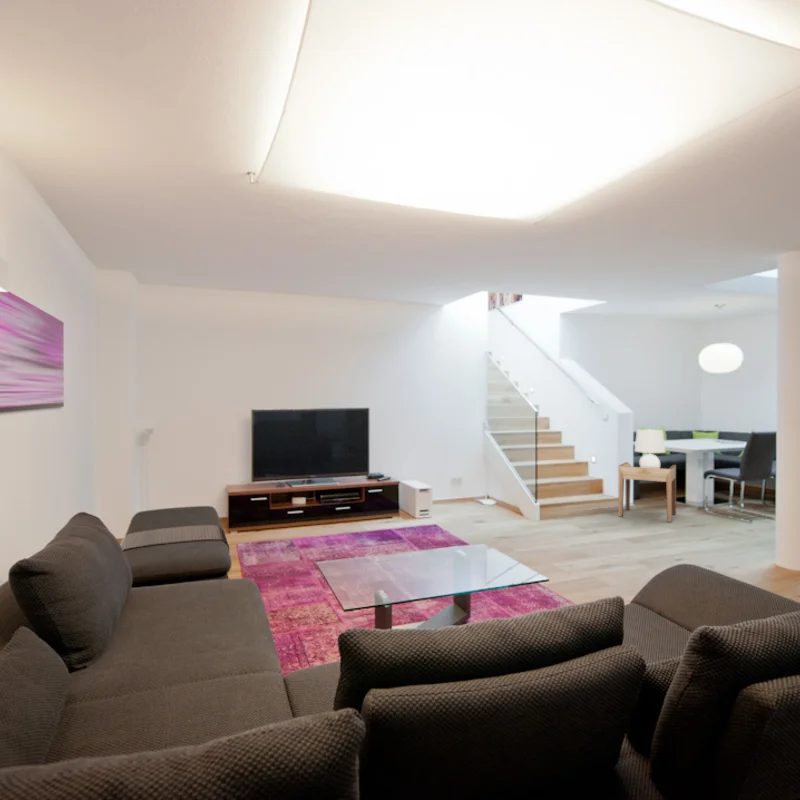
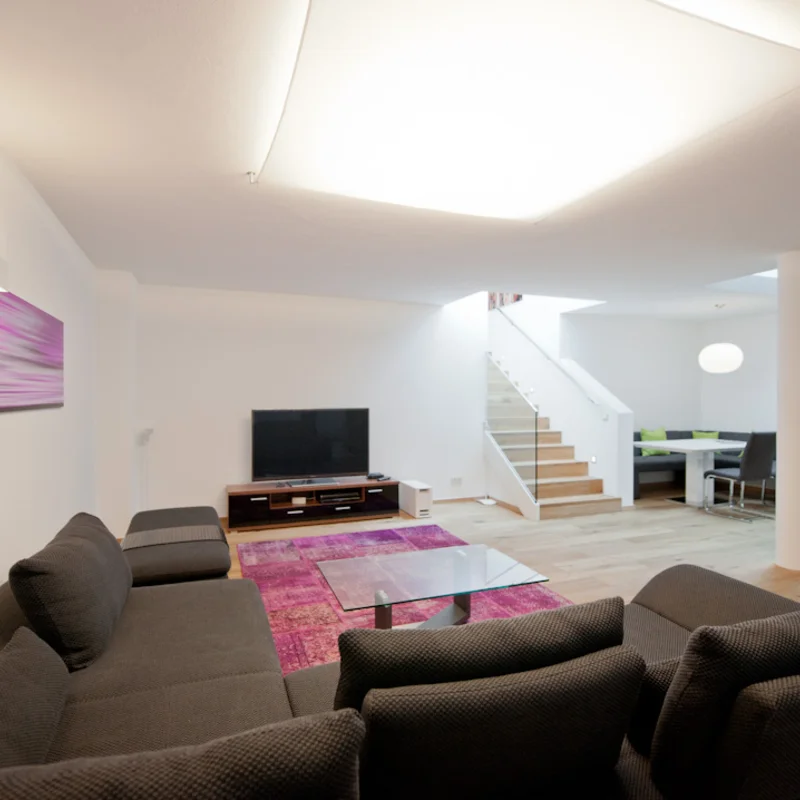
- side table (647, 480)
- table lamp (649, 451)
